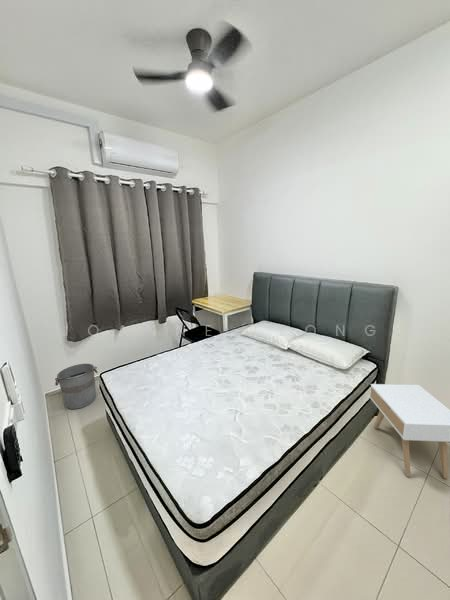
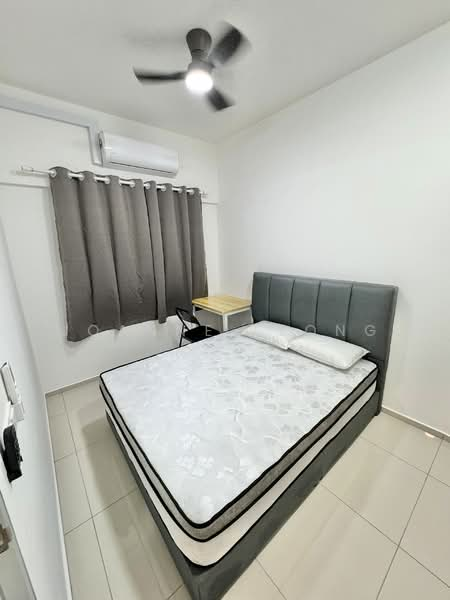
- bucket (78, 384)
- nightstand (409, 426)
